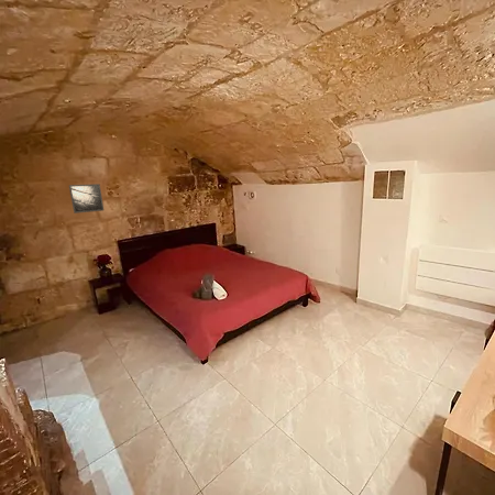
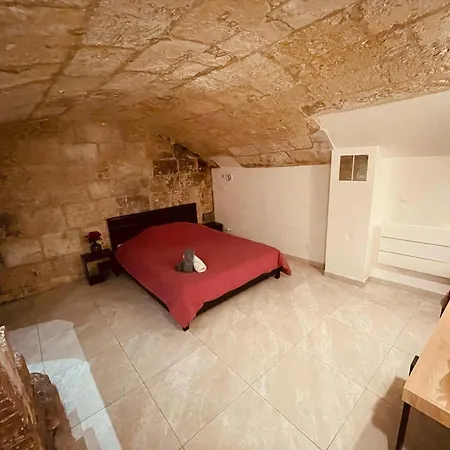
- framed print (87, 198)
